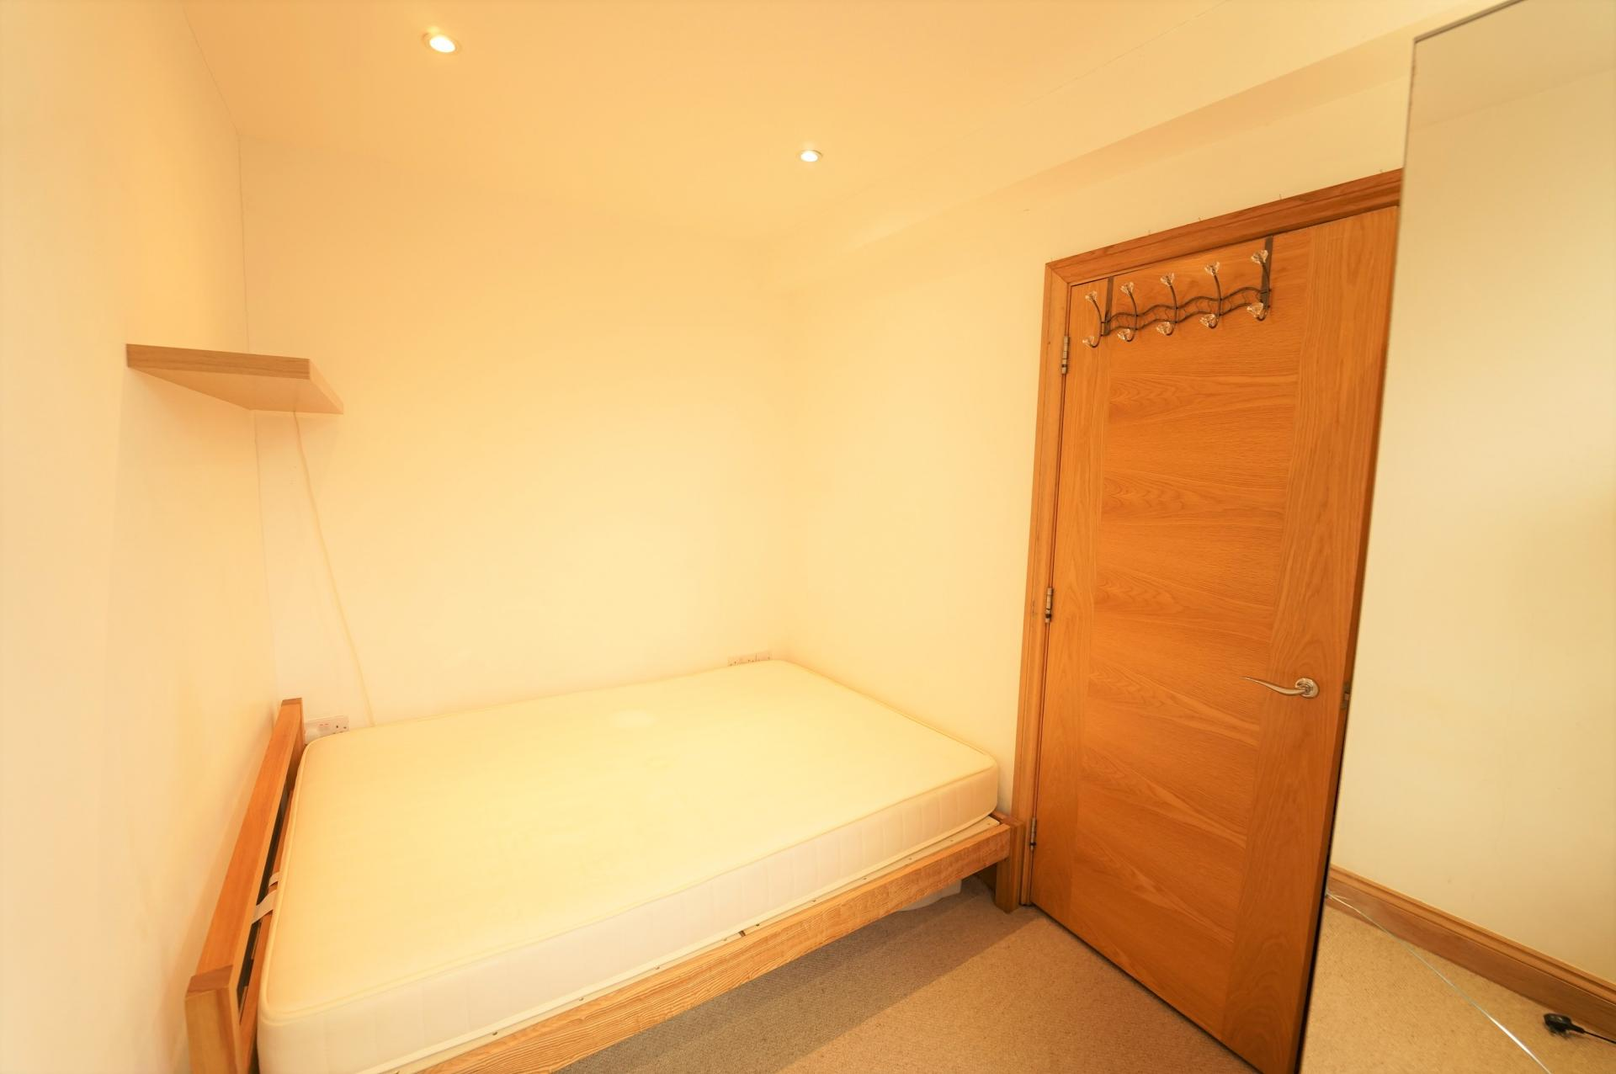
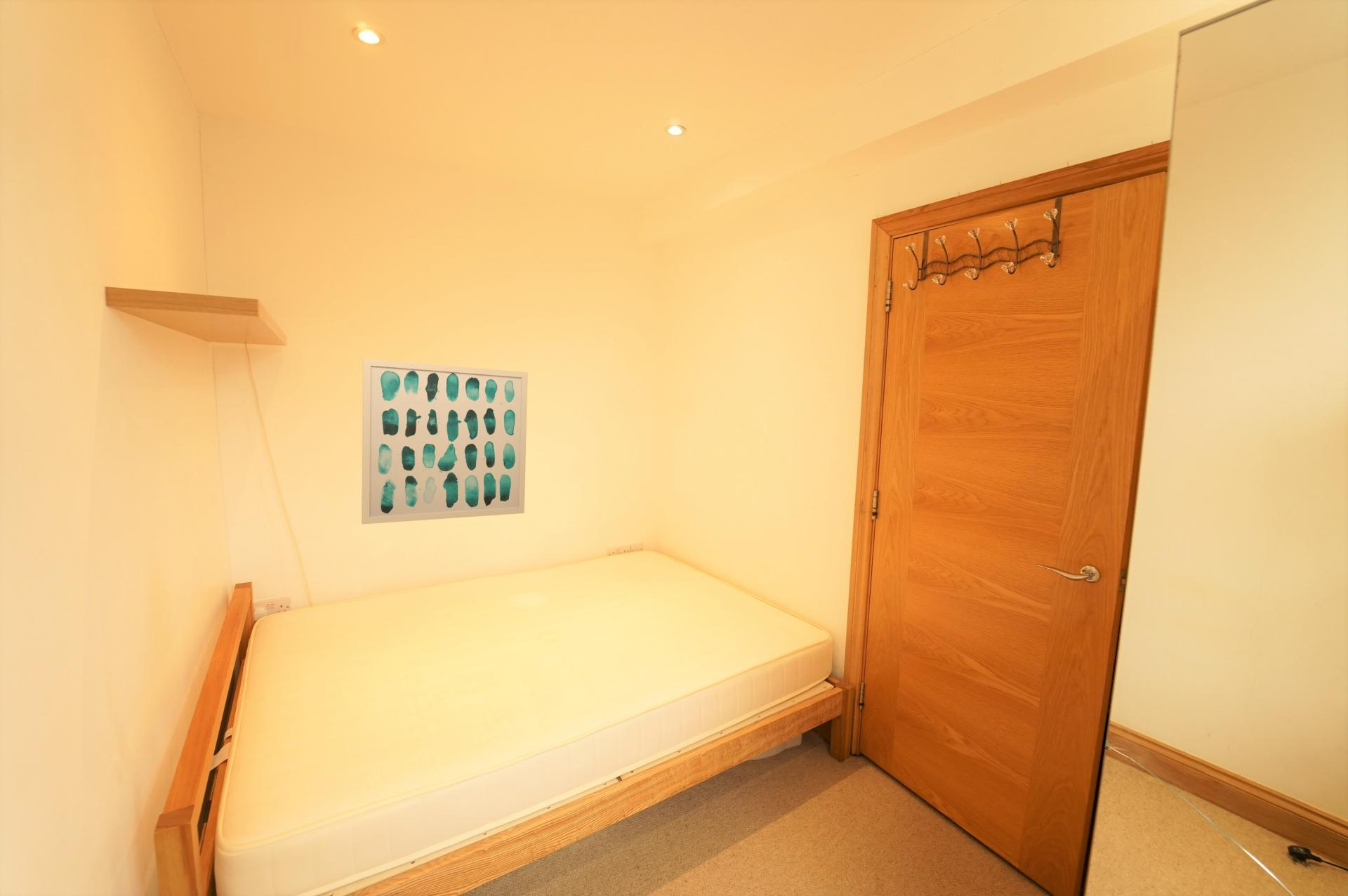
+ wall art (450, 442)
